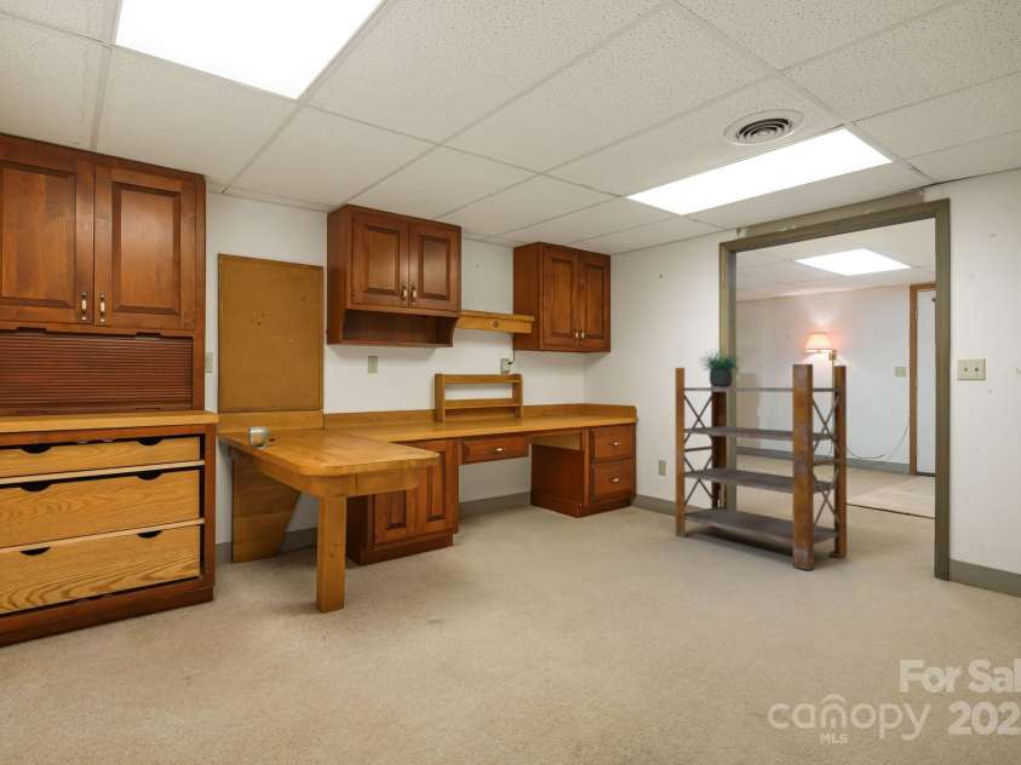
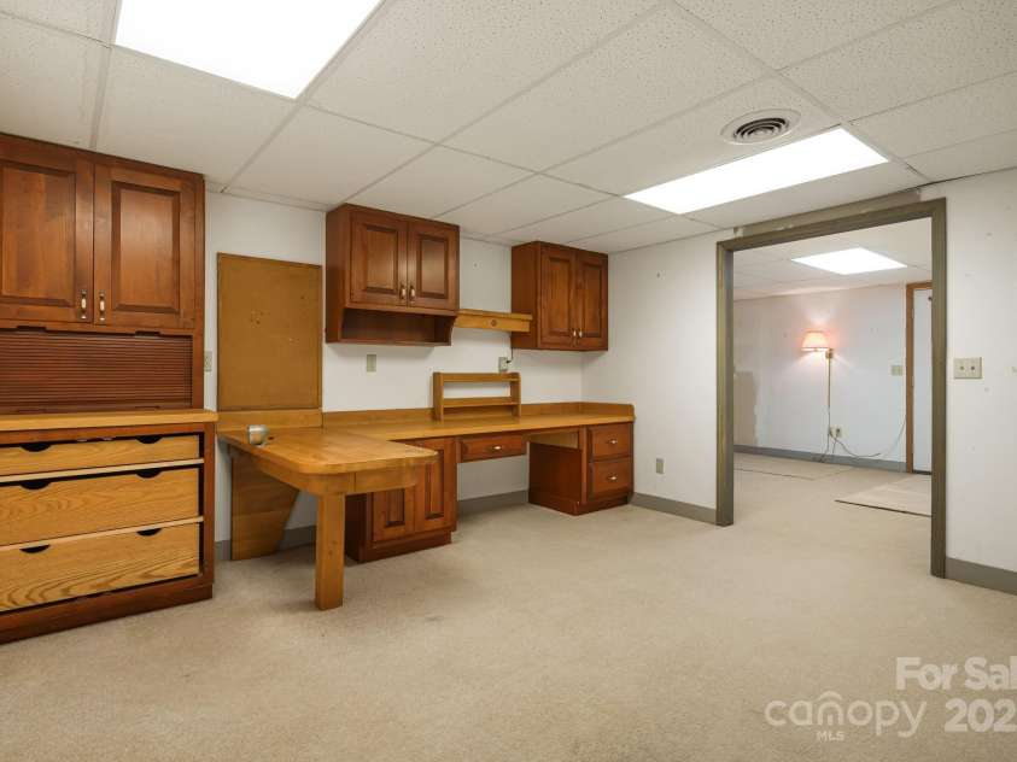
- shelving unit (750, 471)
- potted plant (721, 362)
